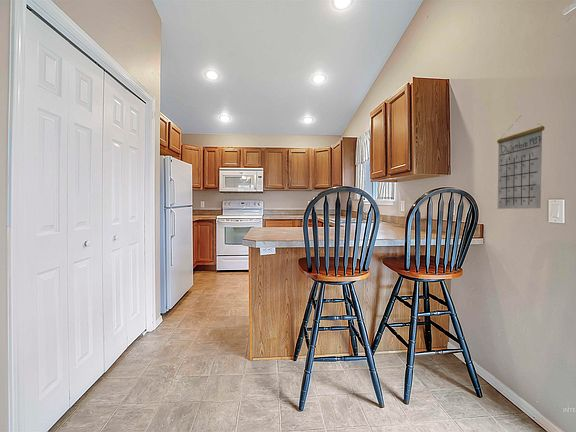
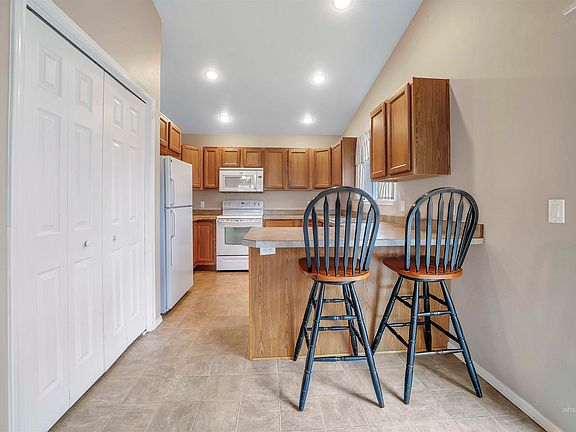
- calendar (518, 162)
